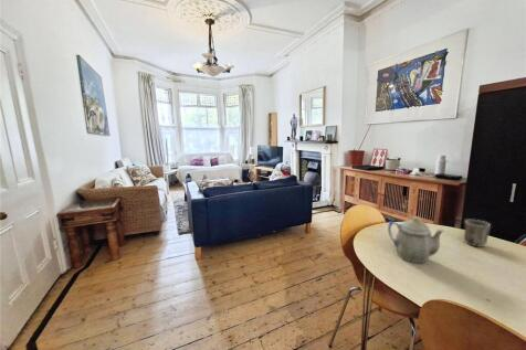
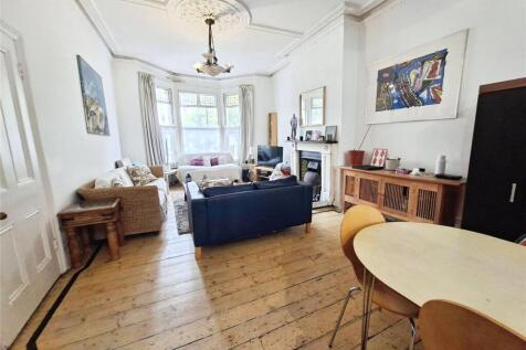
- teapot (413, 236)
- mug (475, 232)
